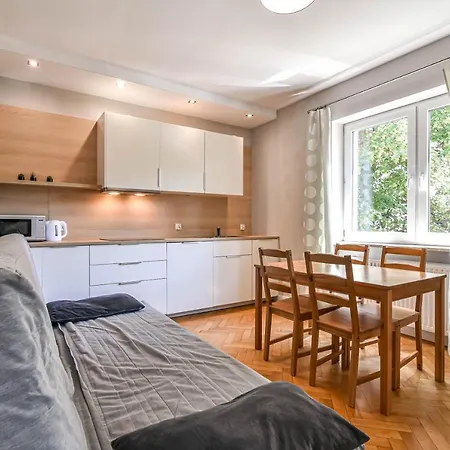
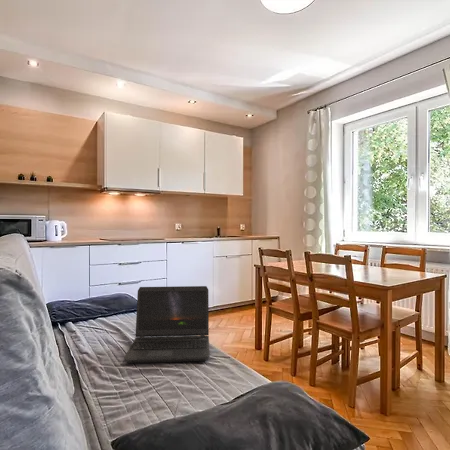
+ laptop computer (170, 321)
